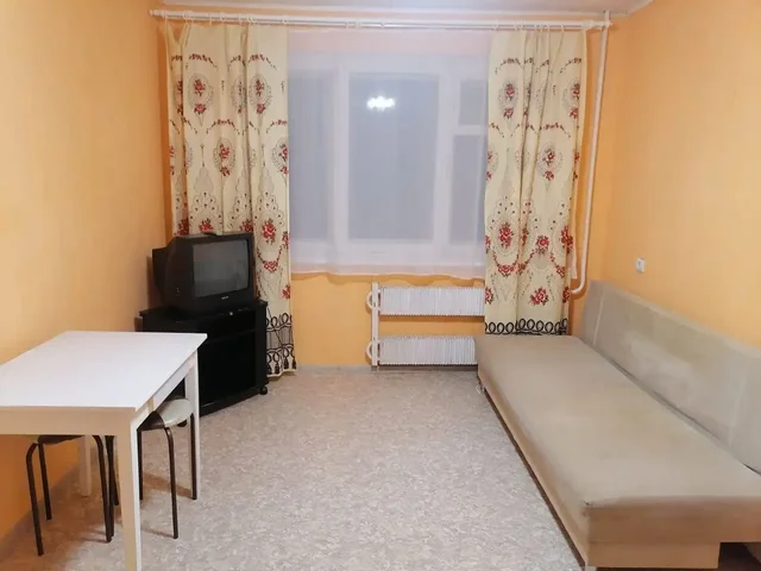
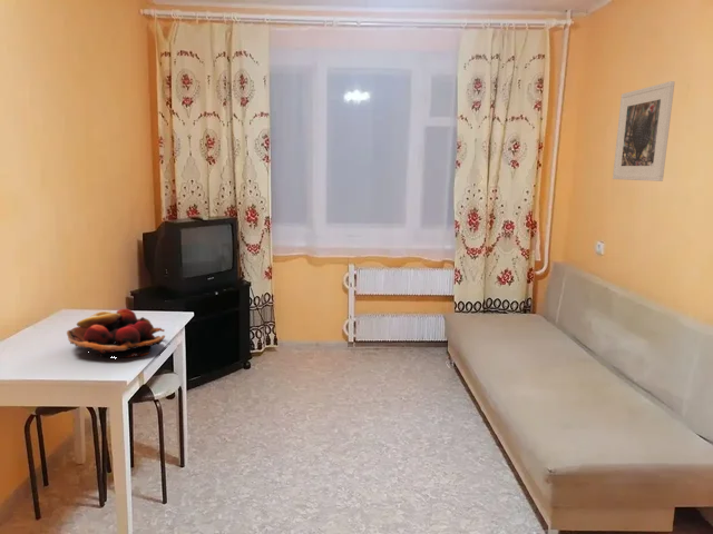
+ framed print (641, 135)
+ fruit basket (115, 330)
